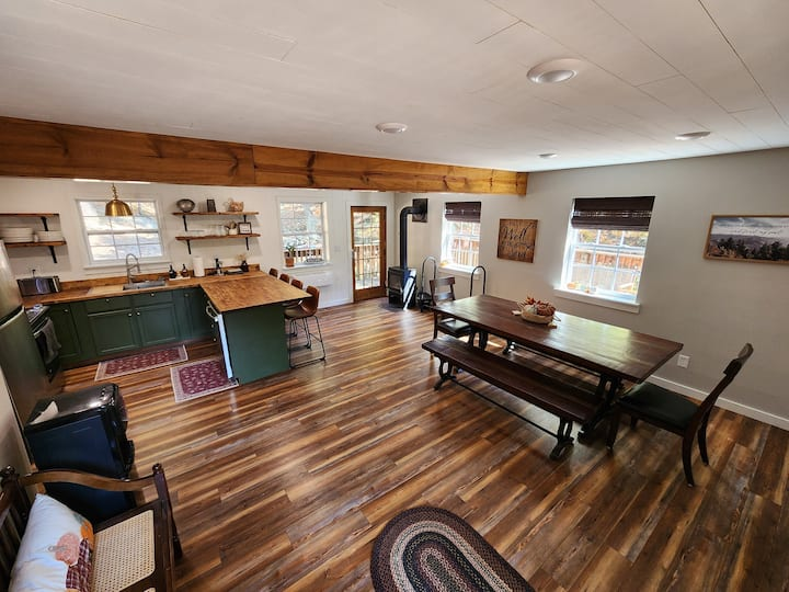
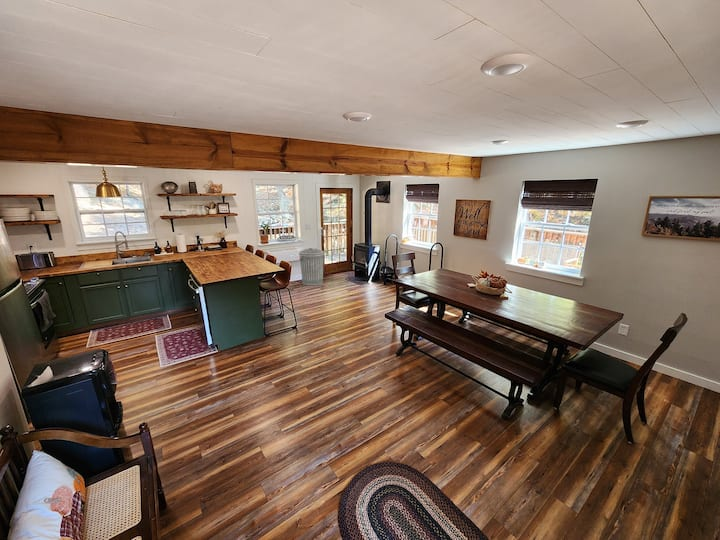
+ trash can (312, 265)
